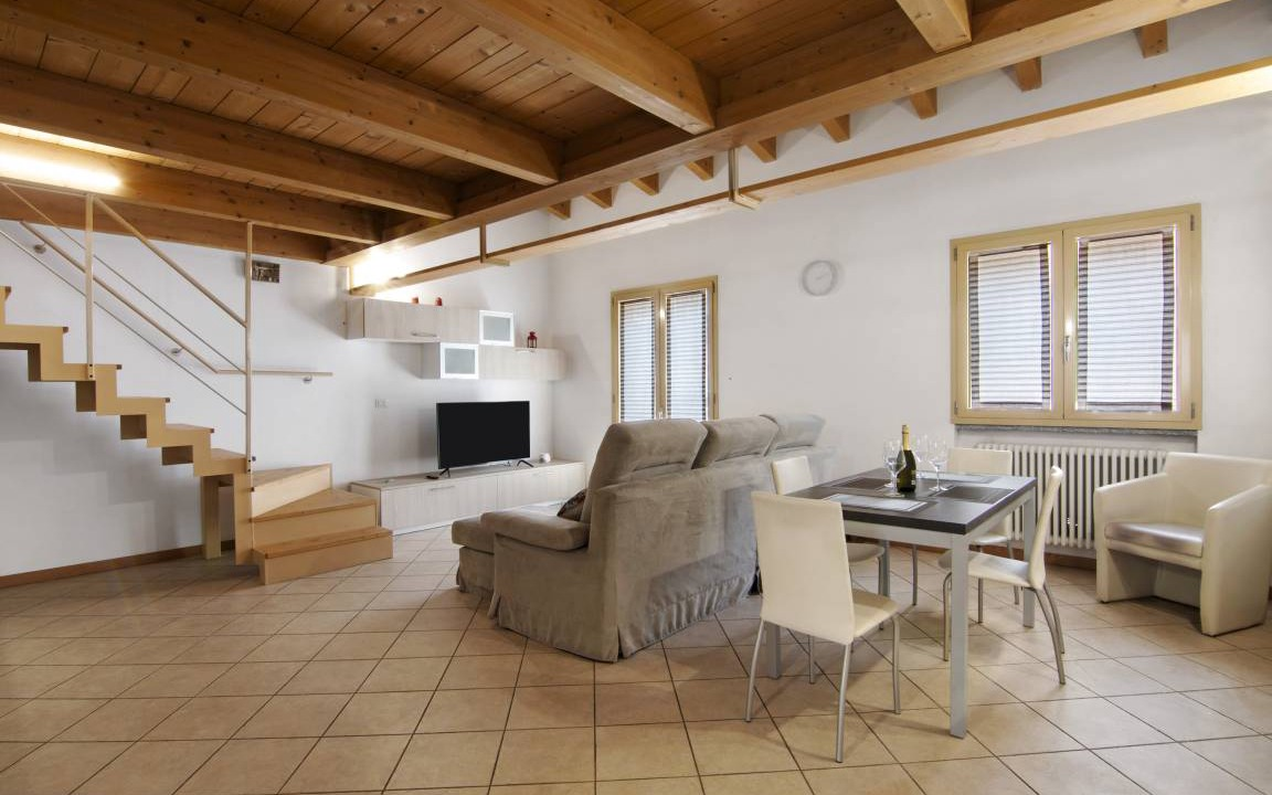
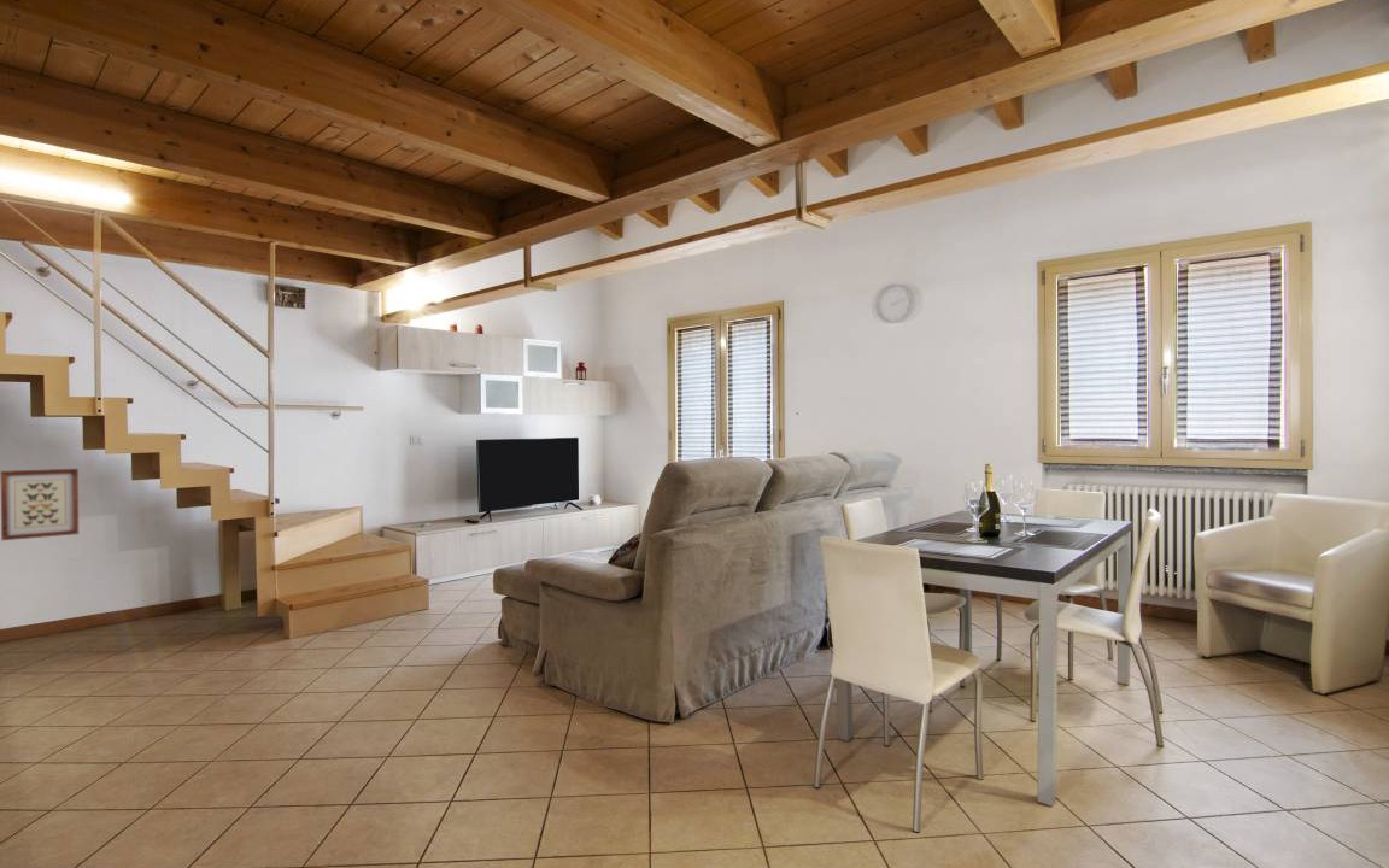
+ wall art (40, 503)
